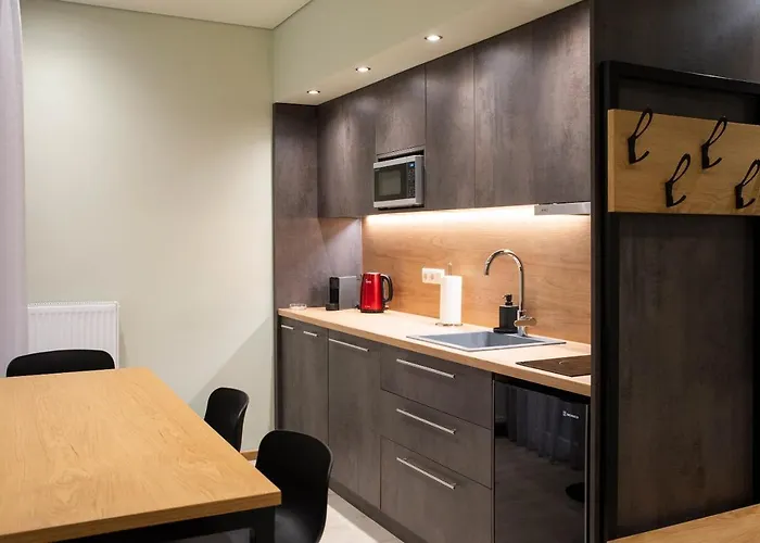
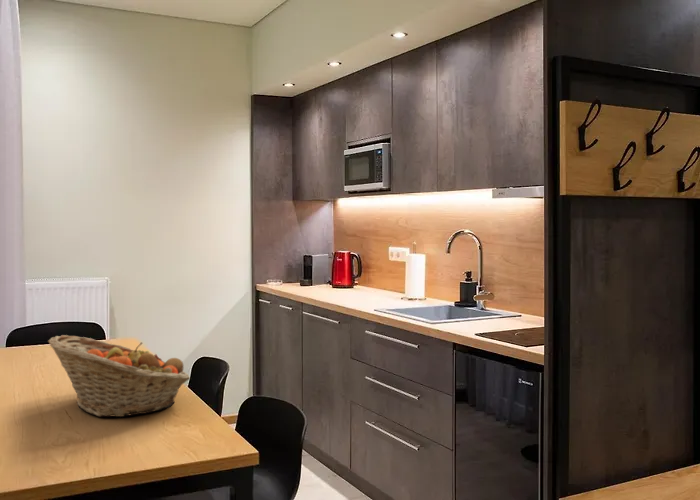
+ fruit basket (119, 369)
